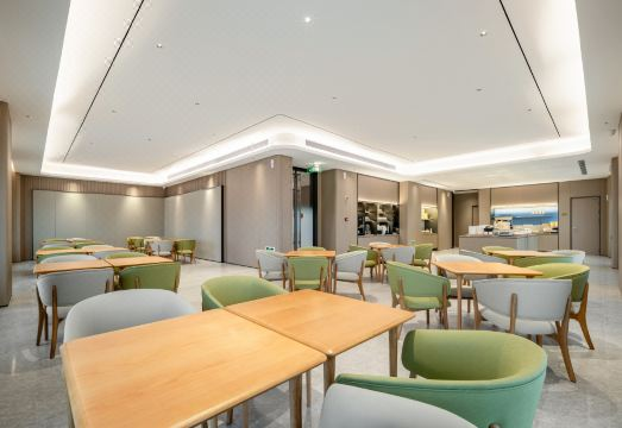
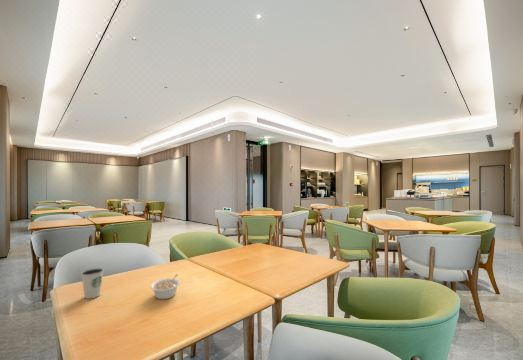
+ dixie cup (92, 283)
+ legume (165, 287)
